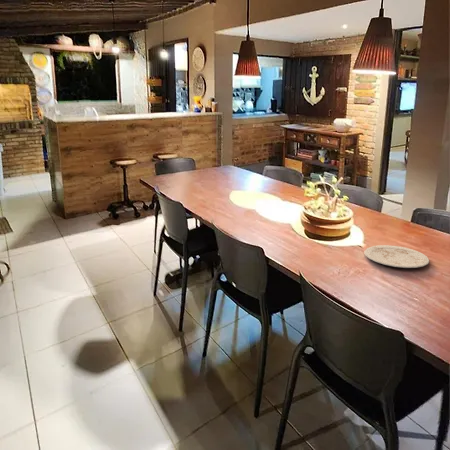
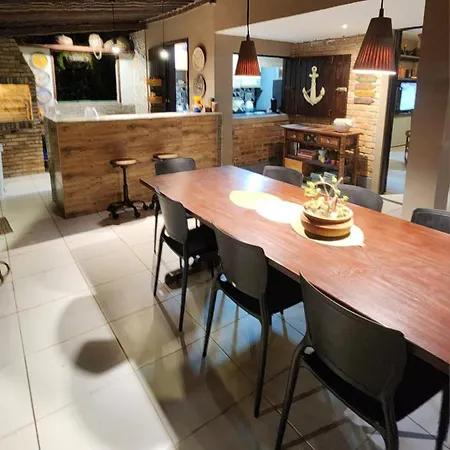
- plate (395, 256)
